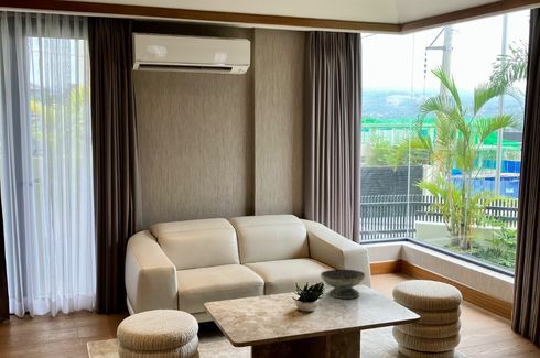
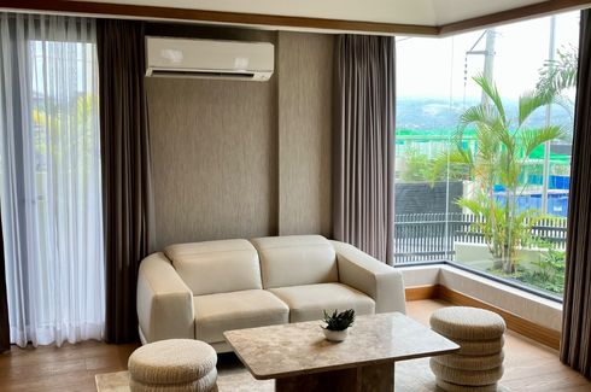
- decorative bowl (342, 283)
